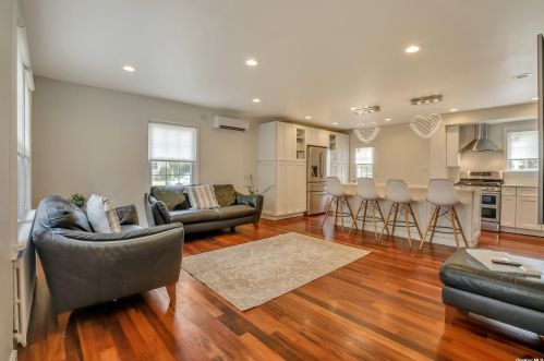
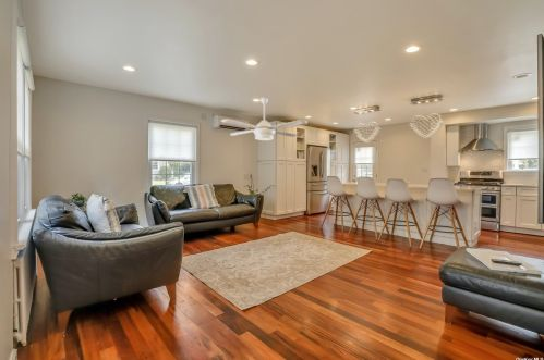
+ ceiling fan (264, 119)
